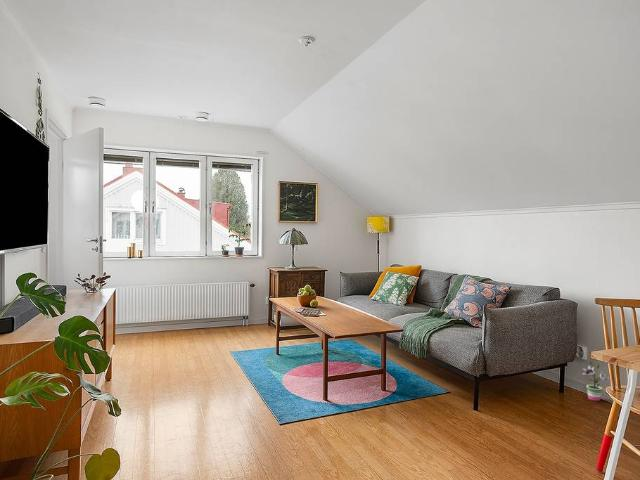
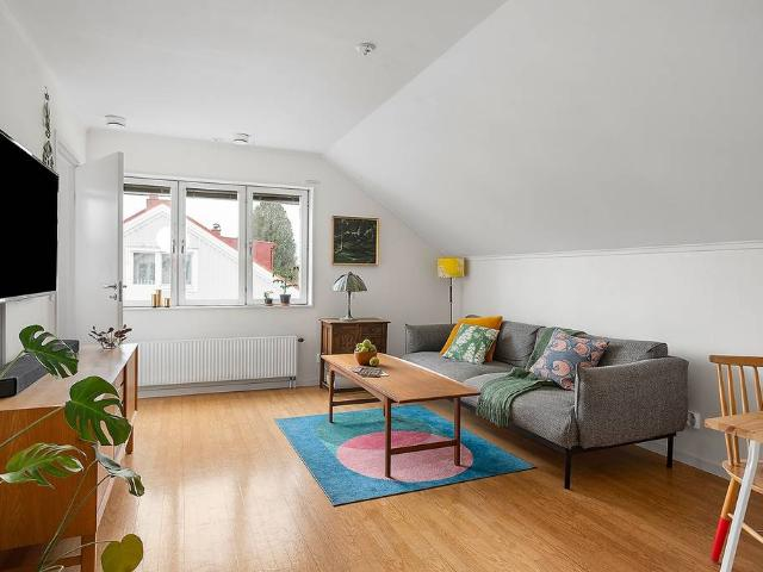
- potted plant (596, 379)
